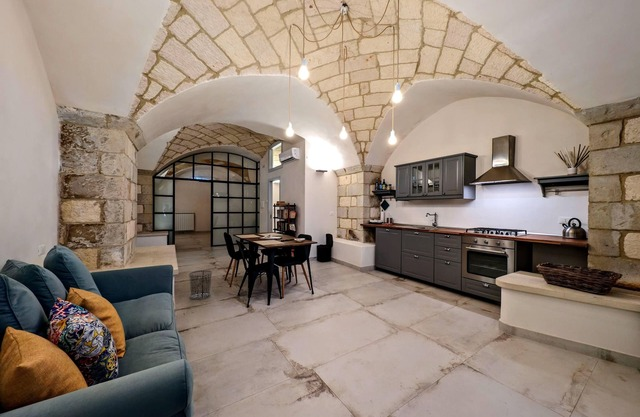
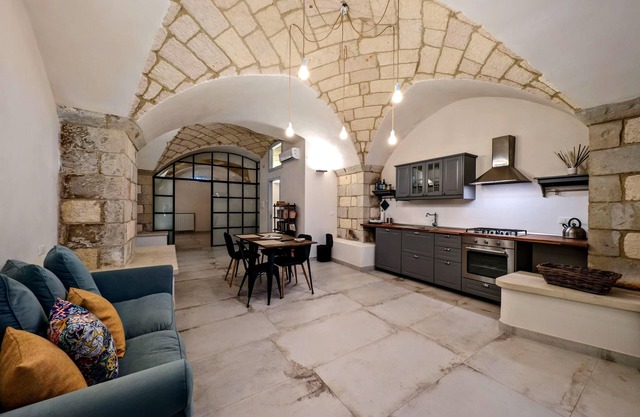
- waste bin (200, 284)
